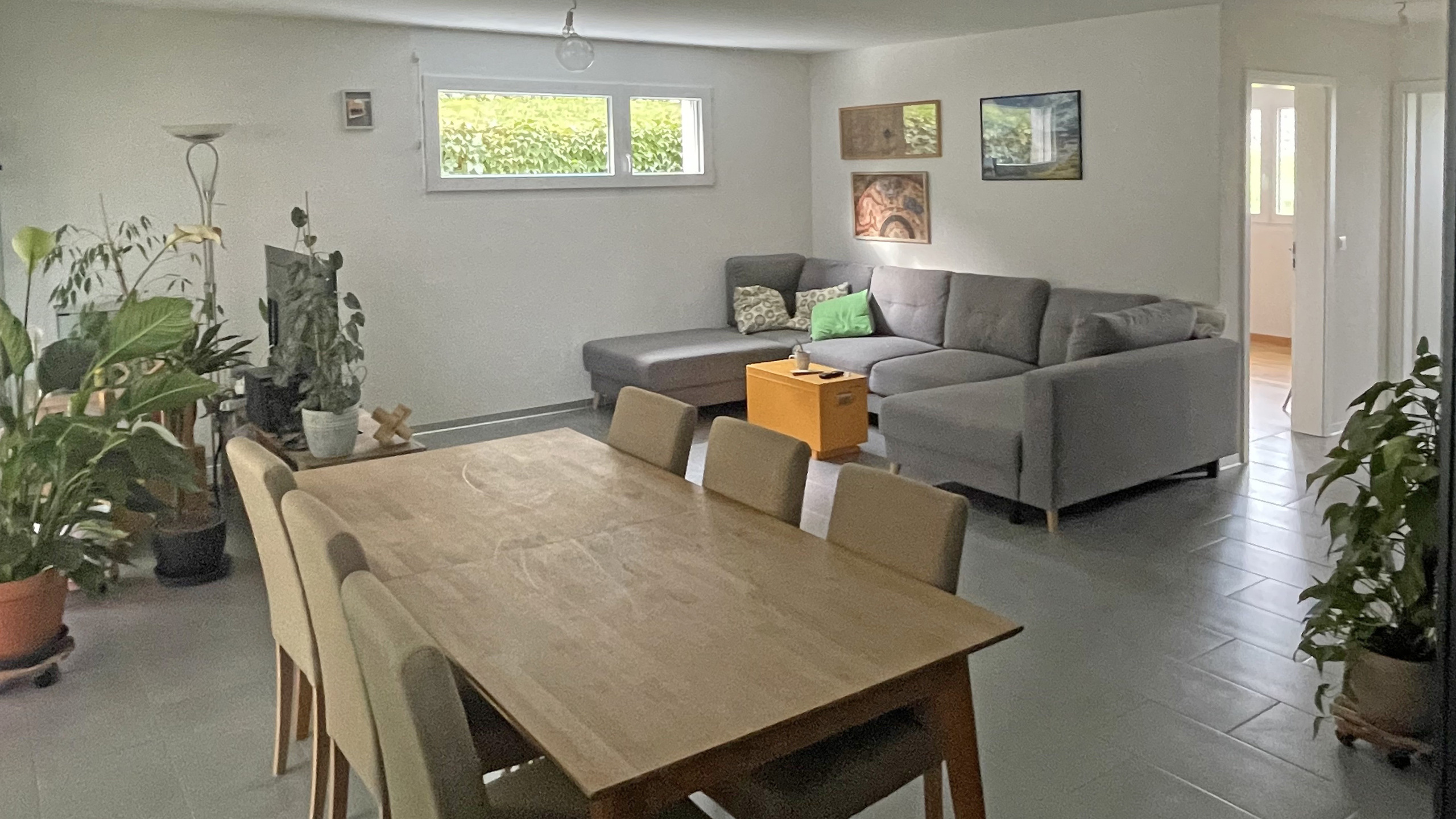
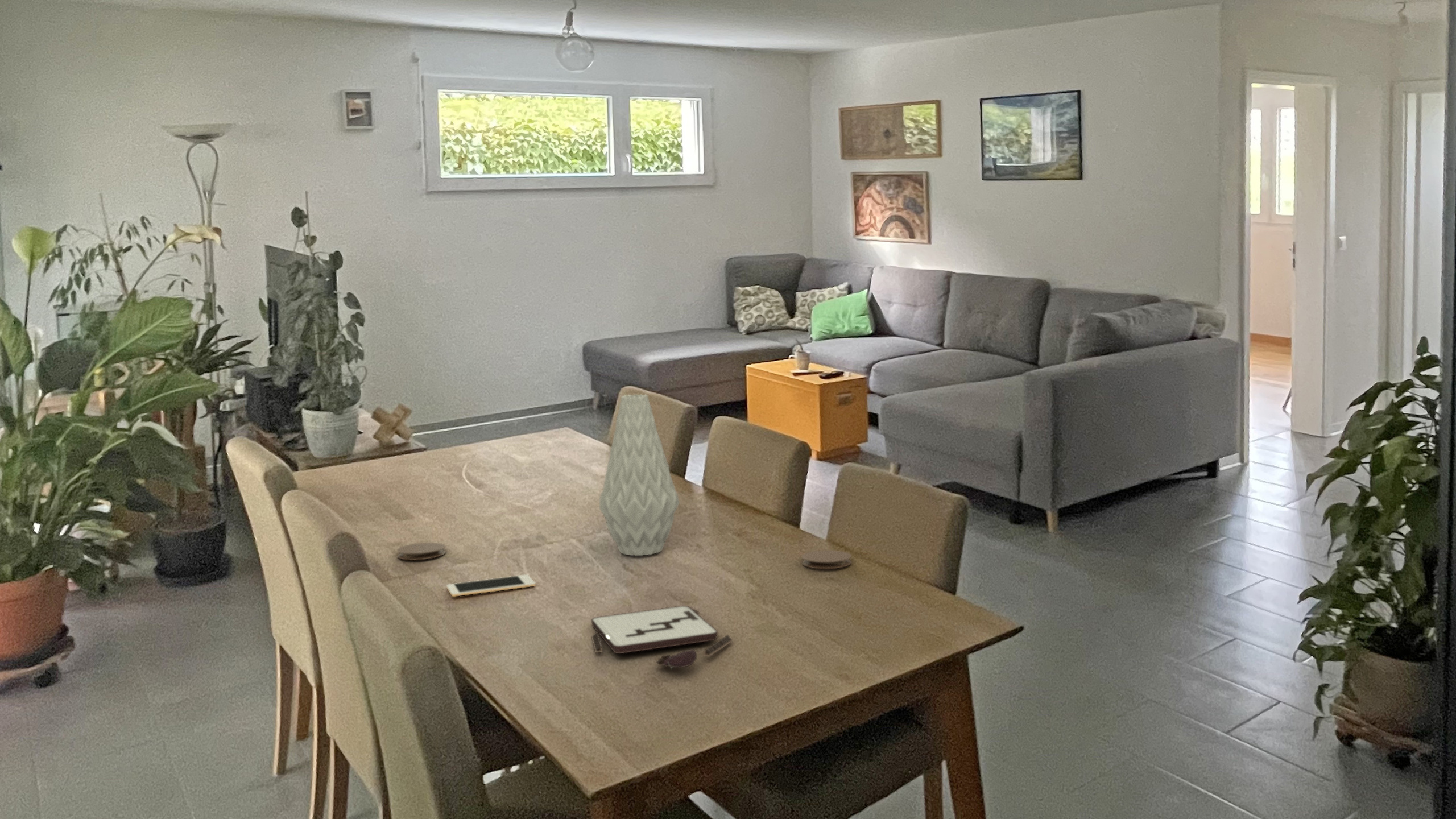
+ coaster (421, 551)
+ cell phone (491, 585)
+ coaster (826, 559)
+ board game (656, 632)
+ vase (638, 473)
